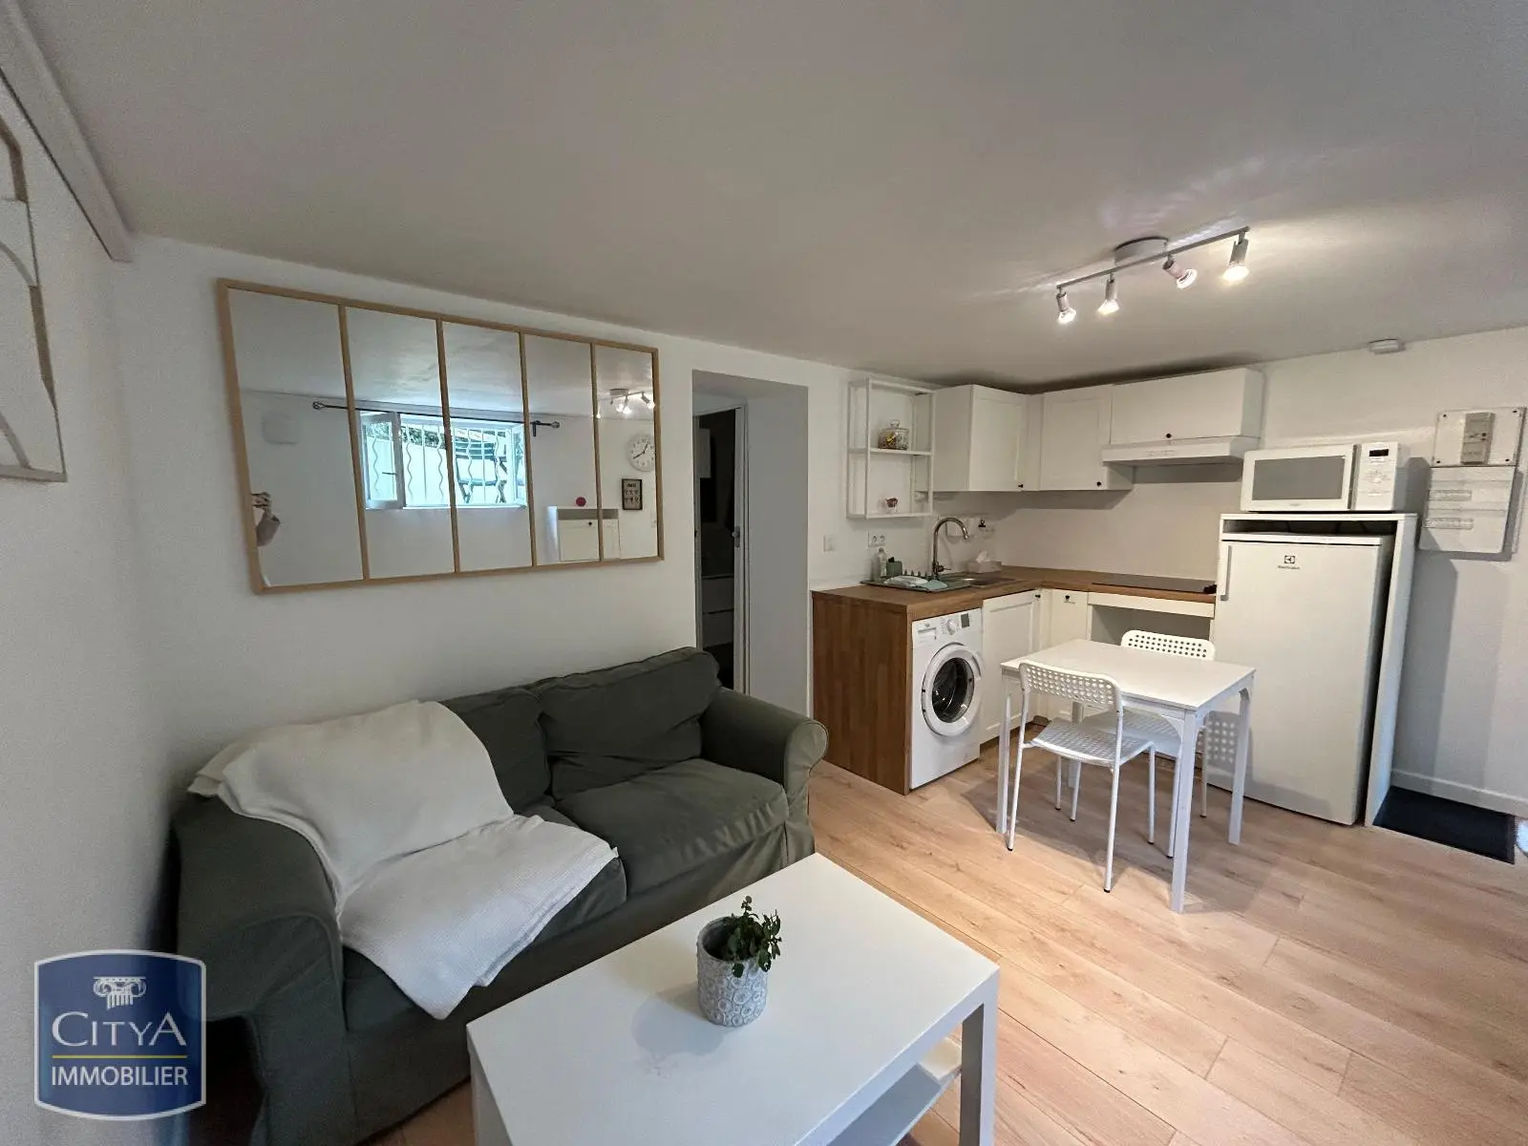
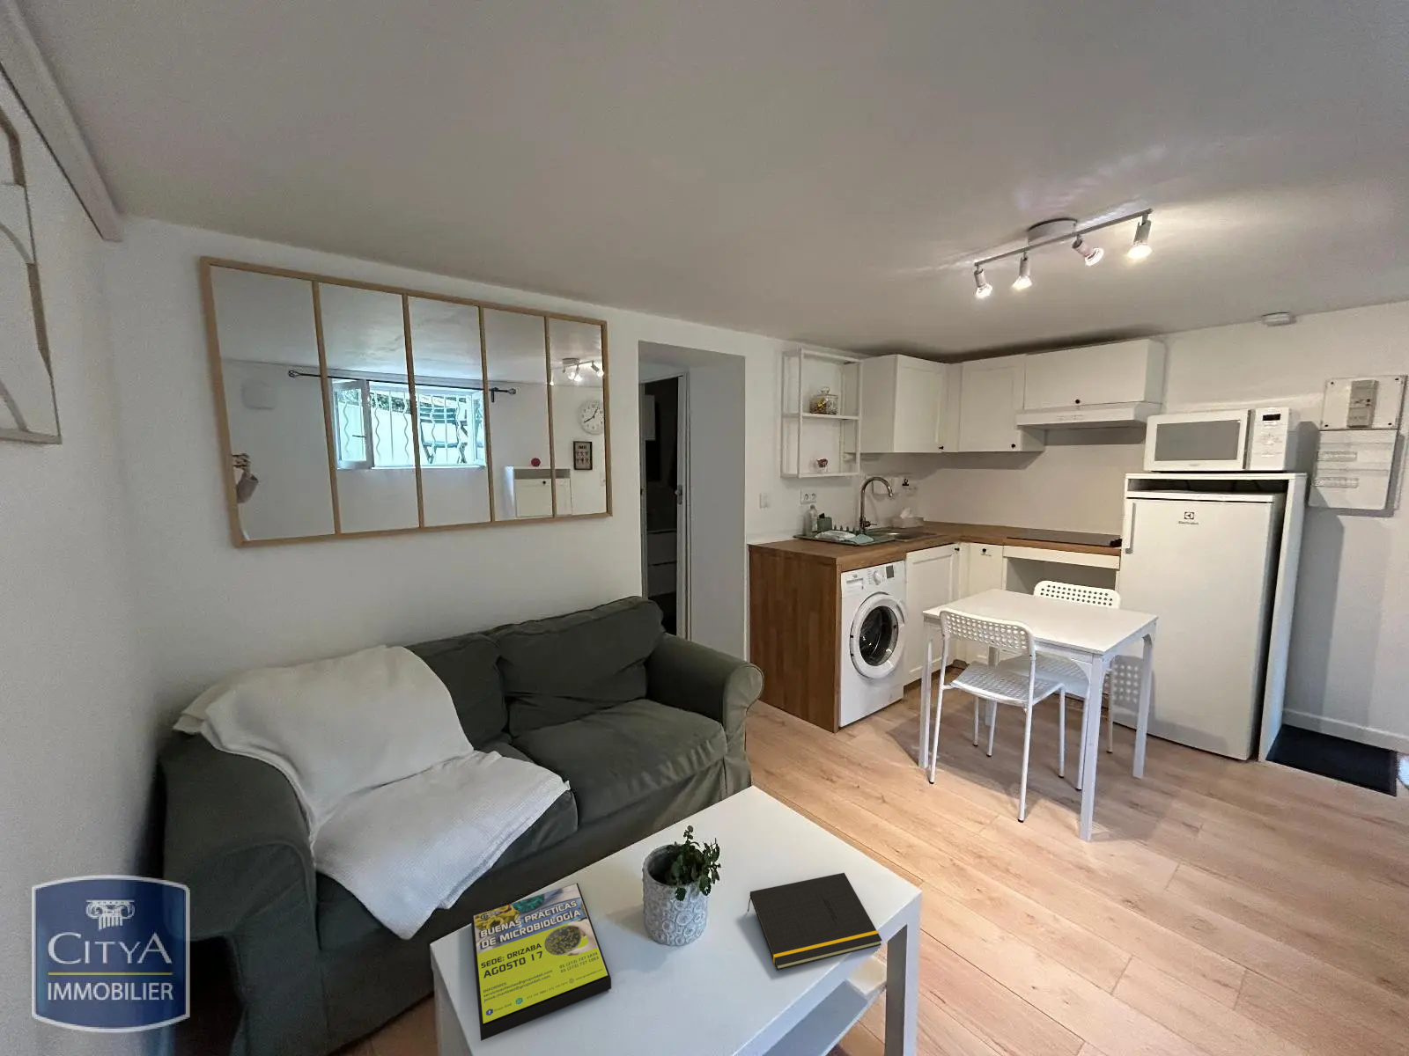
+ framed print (536, 948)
+ notepad (813, 917)
